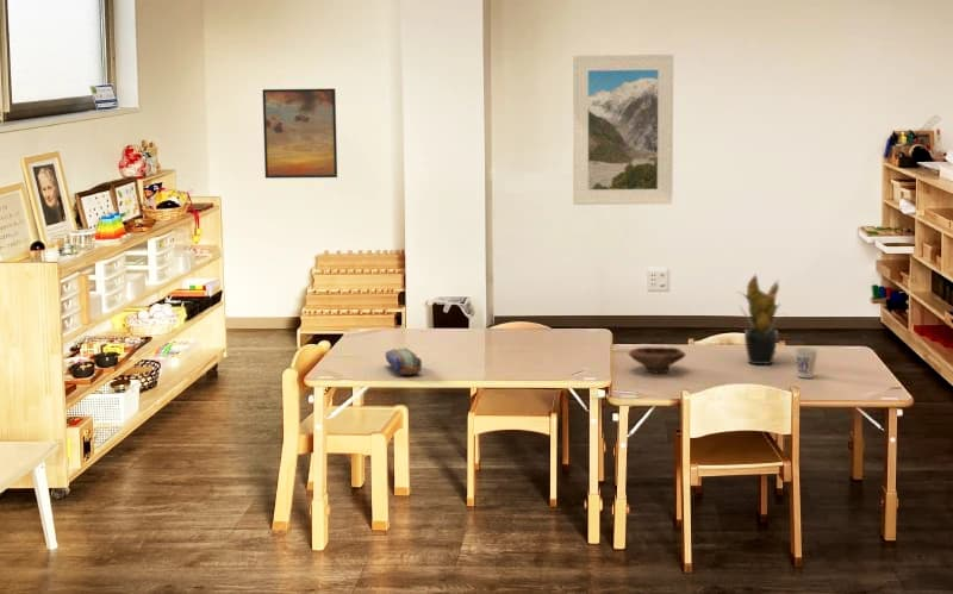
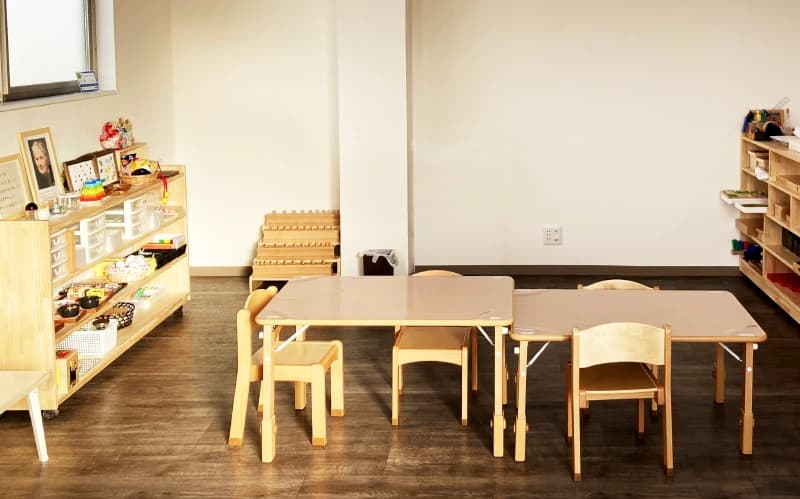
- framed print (622, 130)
- bowl (656, 359)
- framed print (299, 133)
- cup (805, 362)
- potted plant (762, 318)
- pencil case (403, 361)
